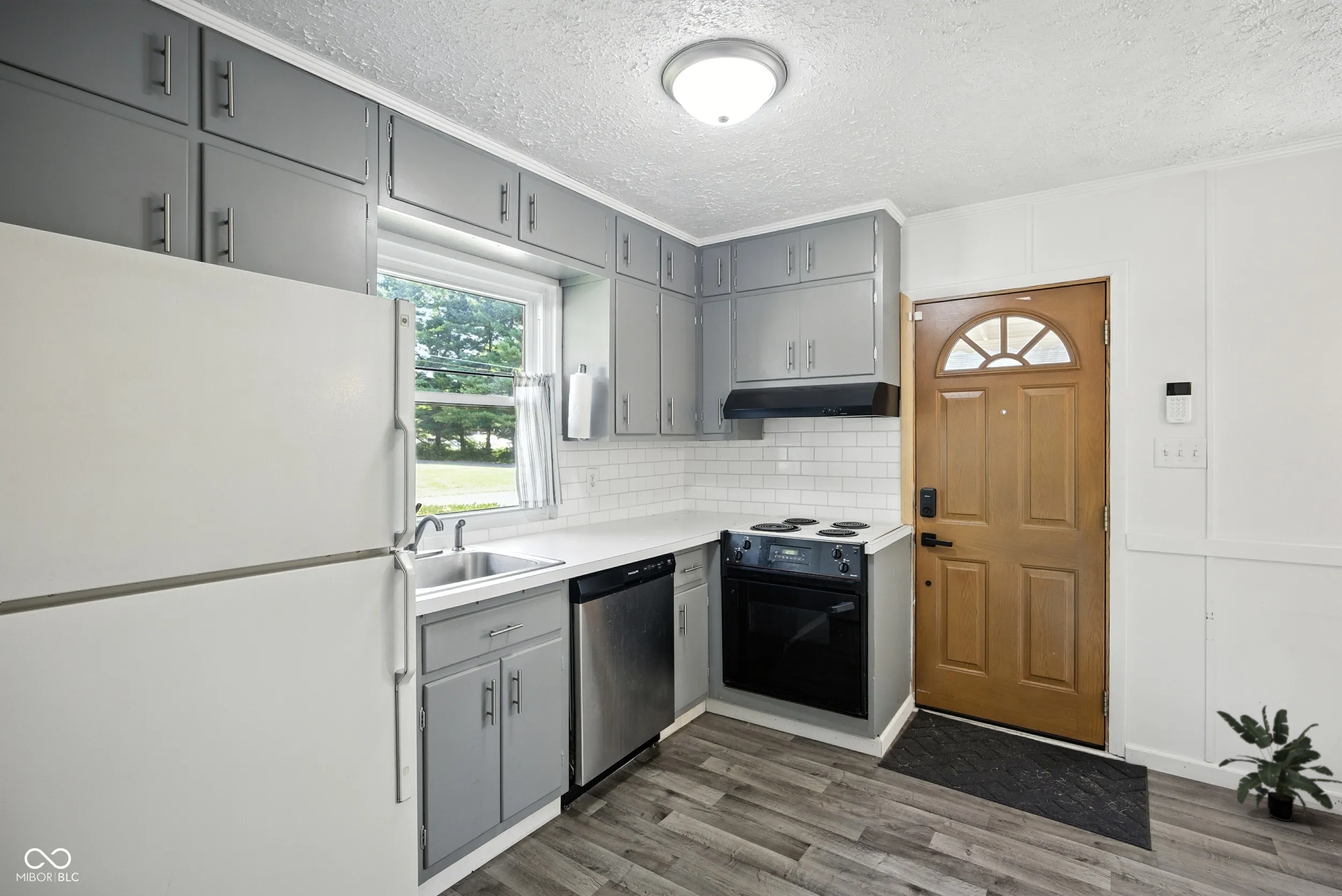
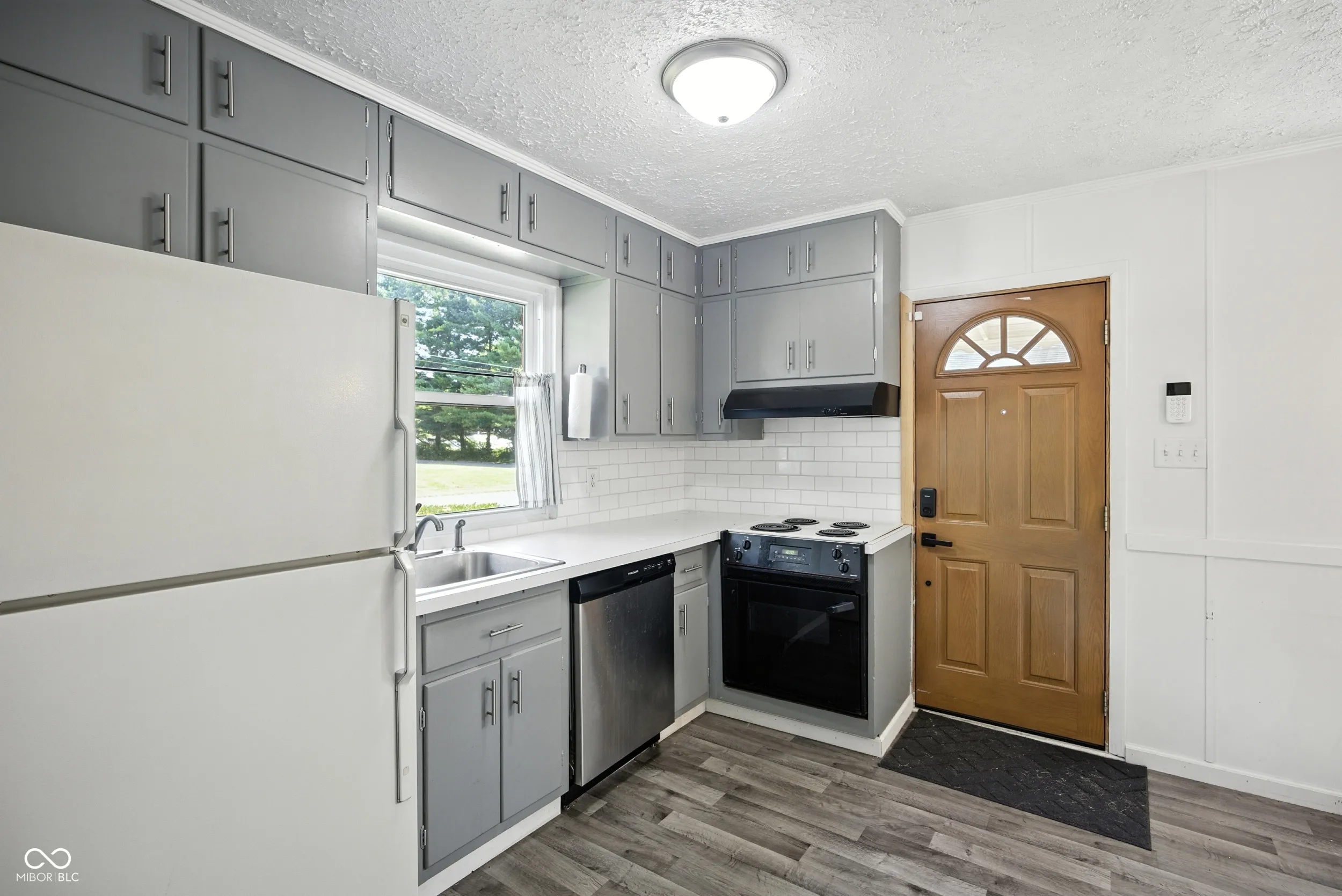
- potted plant (1280, 766)
